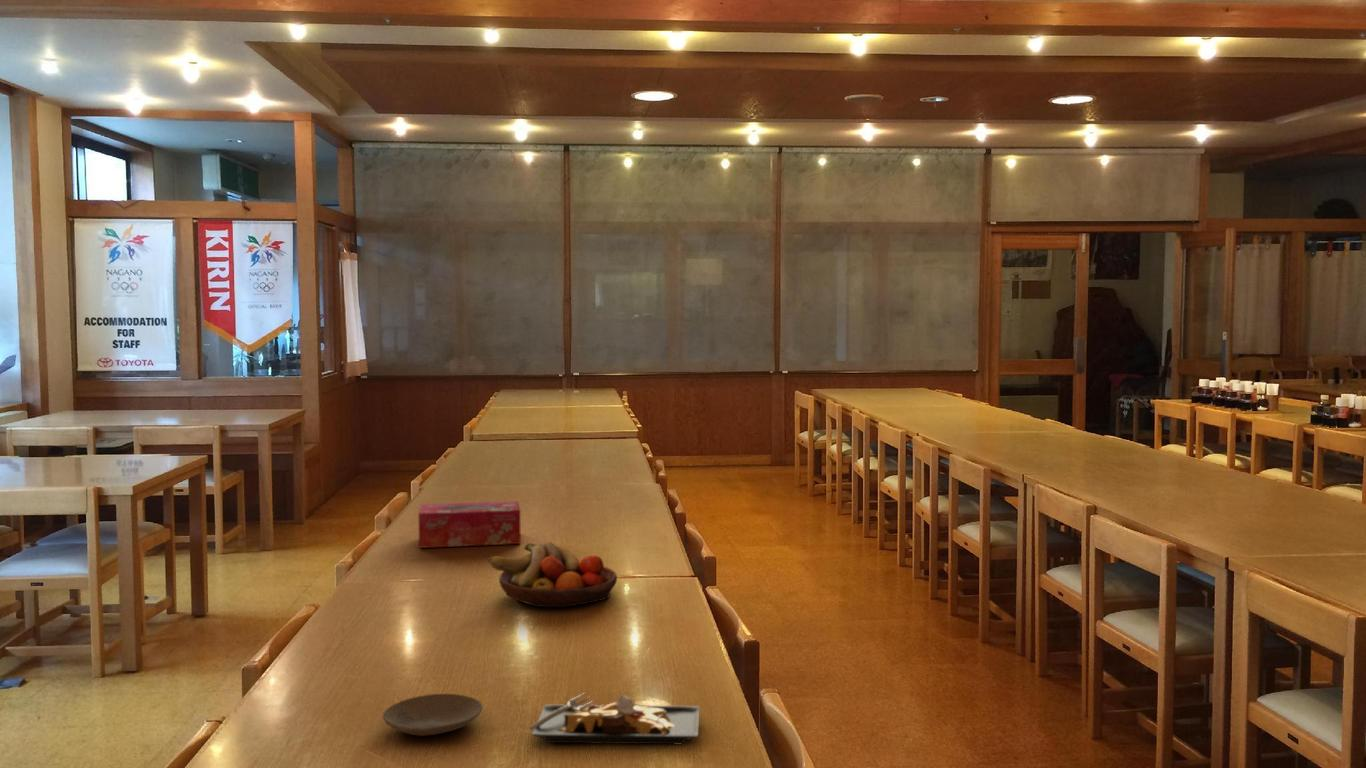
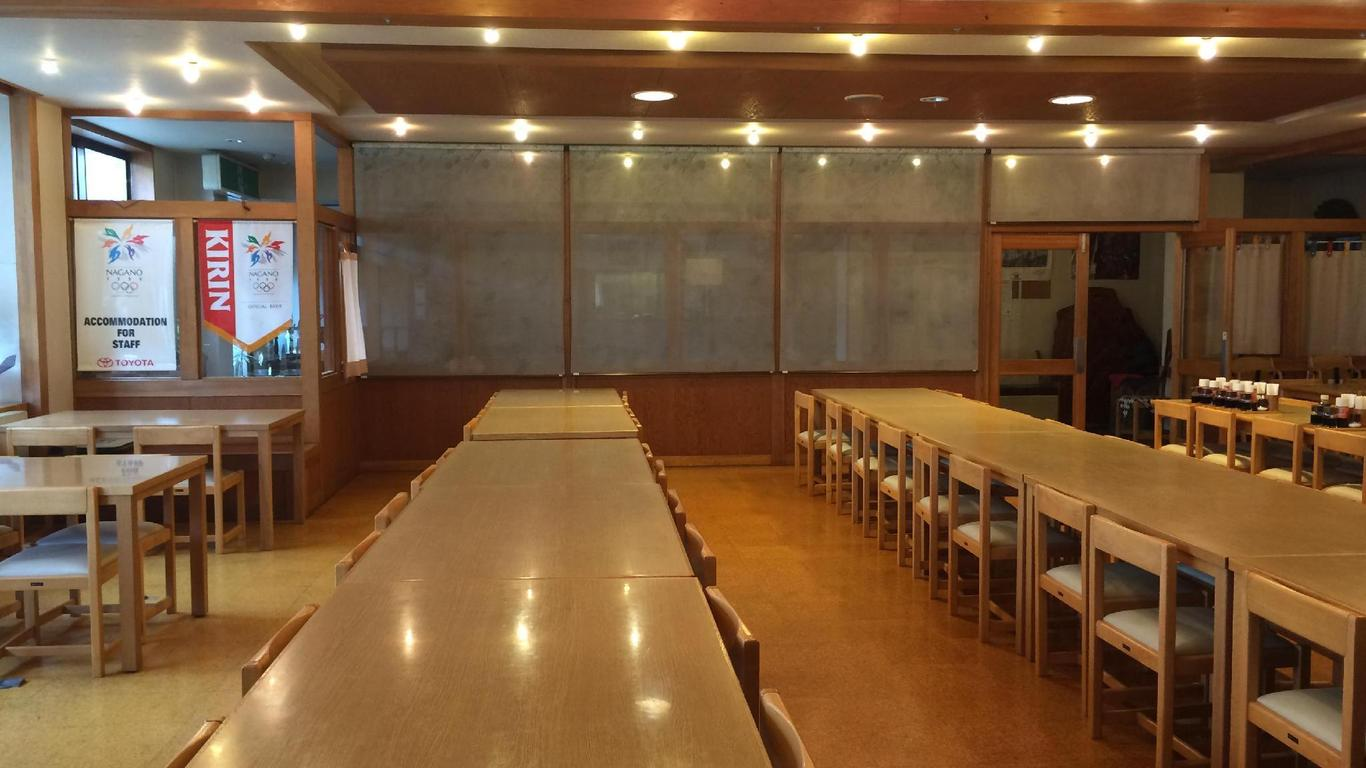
- plate (616, 710)
- plate (433, 717)
- tissue box (470, 523)
- fruit bowl (557, 570)
